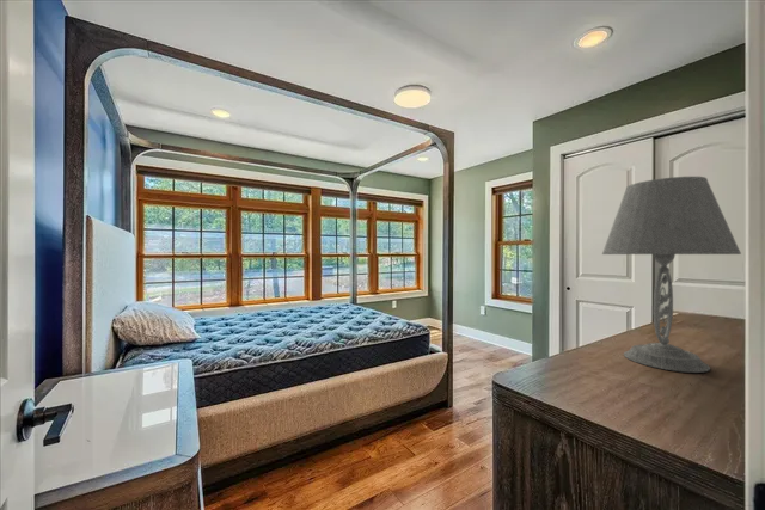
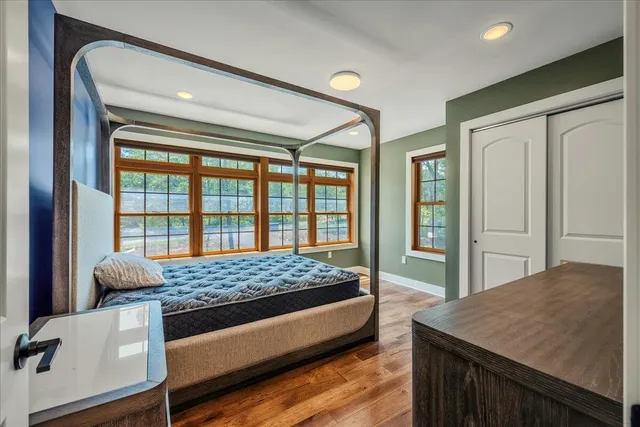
- table lamp (663, 271)
